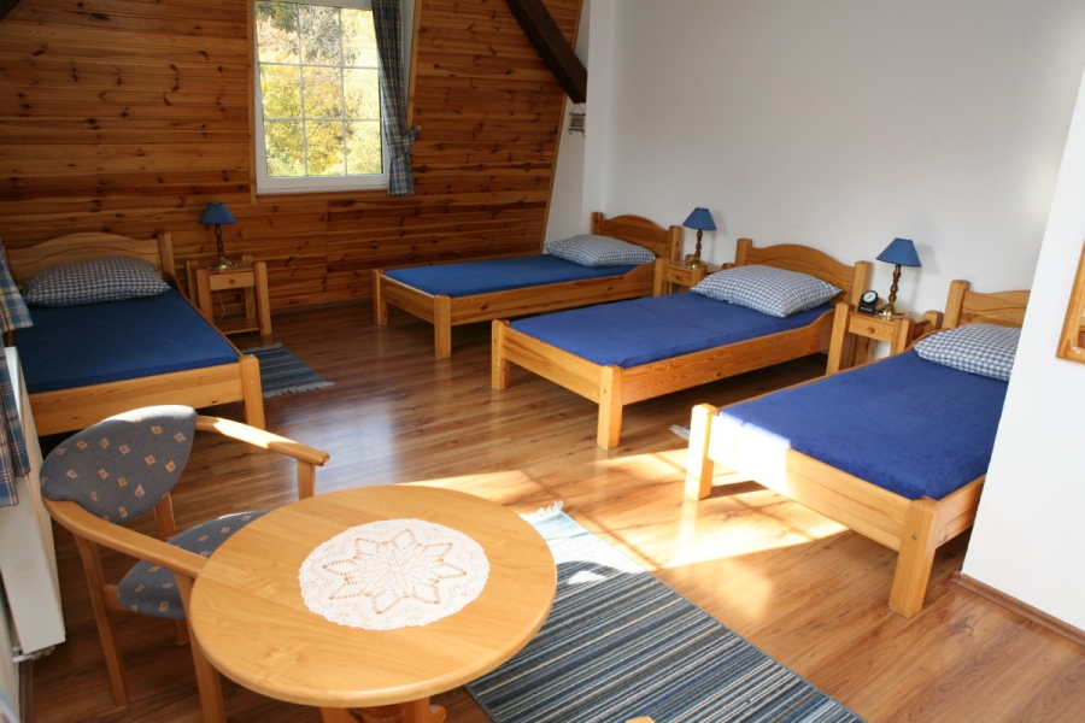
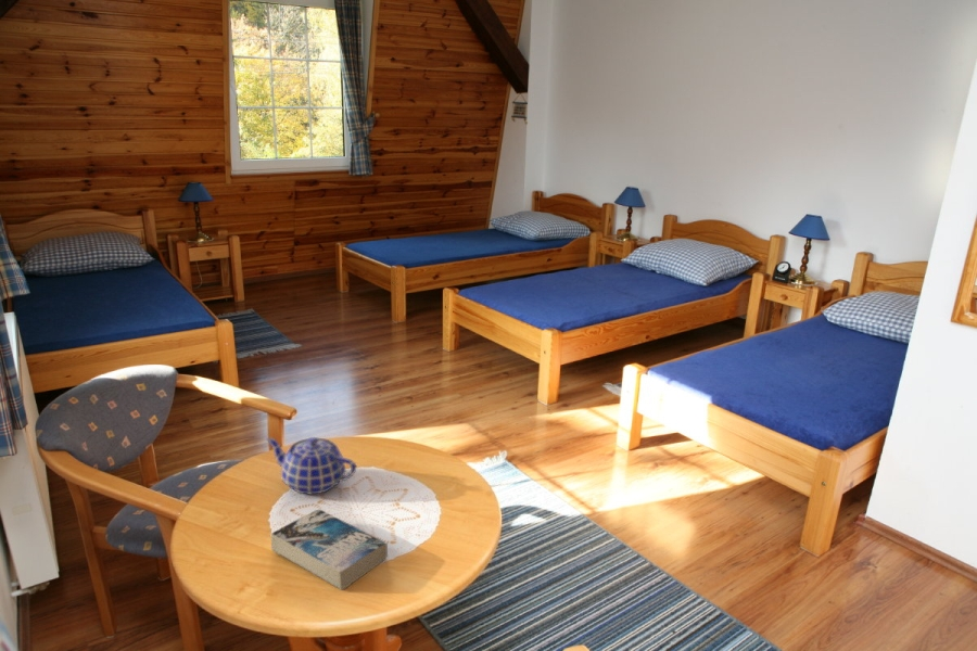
+ teapot (309, 460)
+ book (329, 546)
